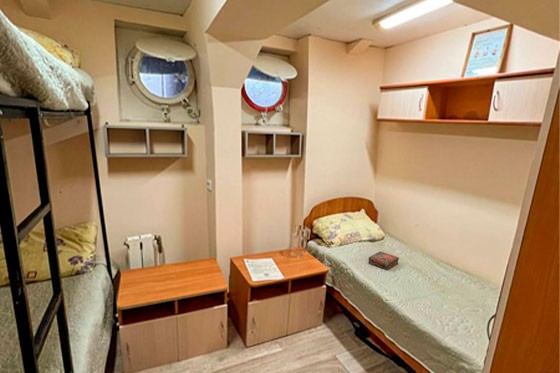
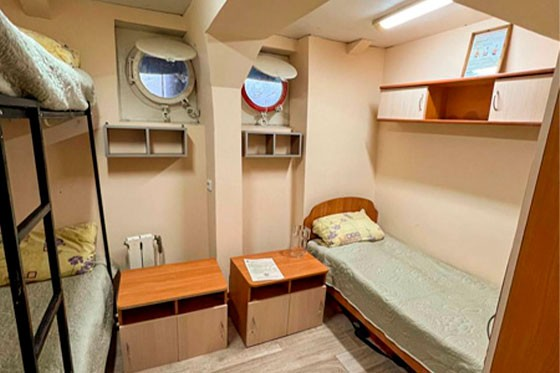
- book (383, 260)
